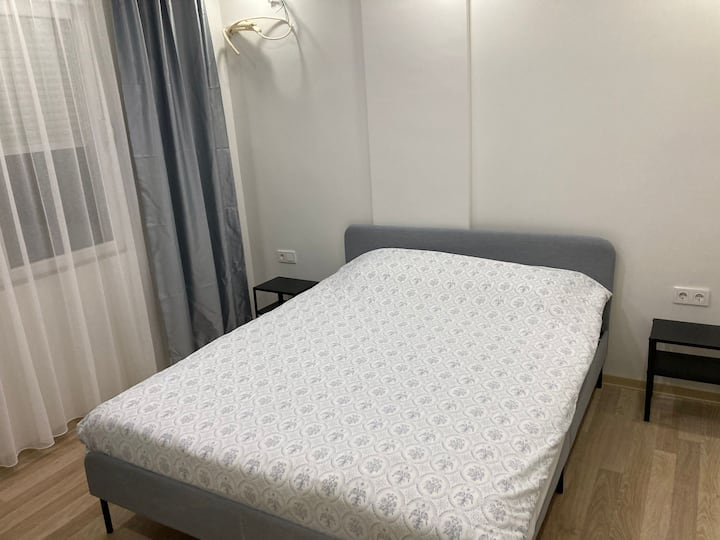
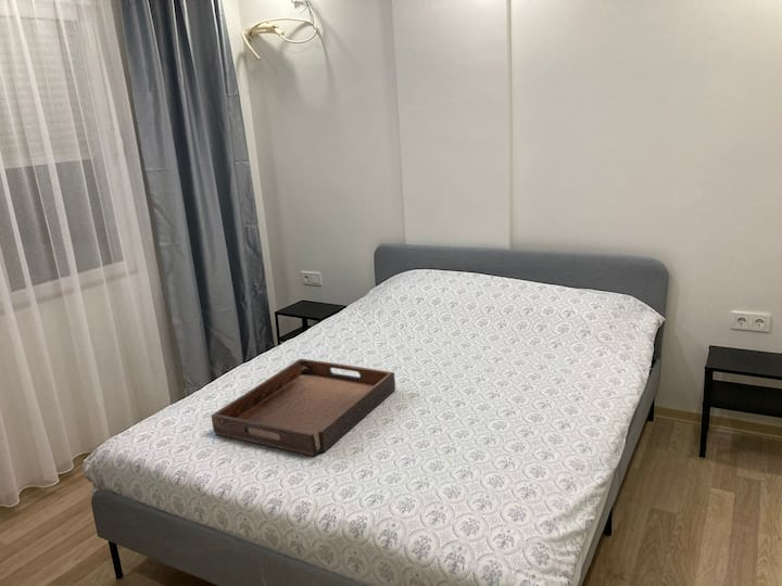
+ serving tray (307, 400)
